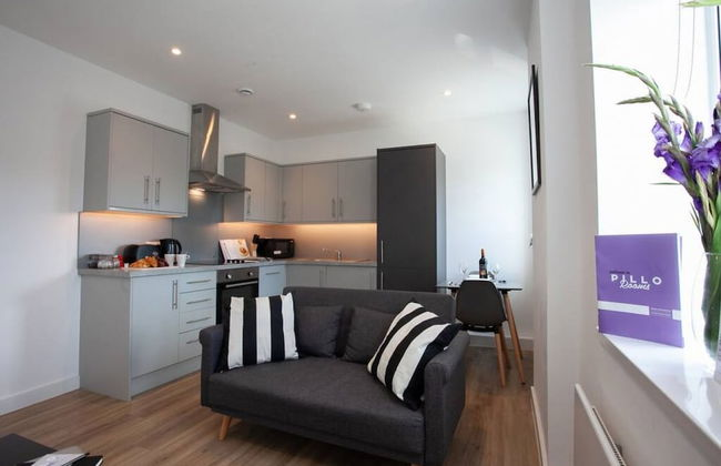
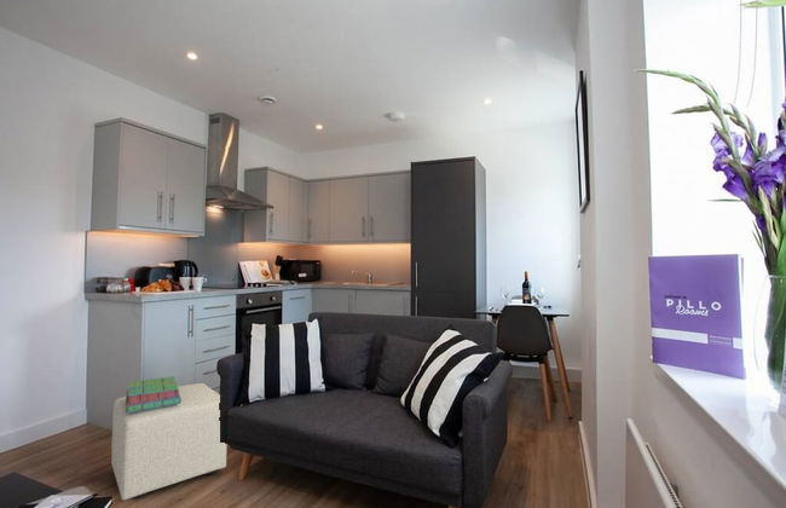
+ stack of books (152, 392)
+ ottoman (169, 433)
